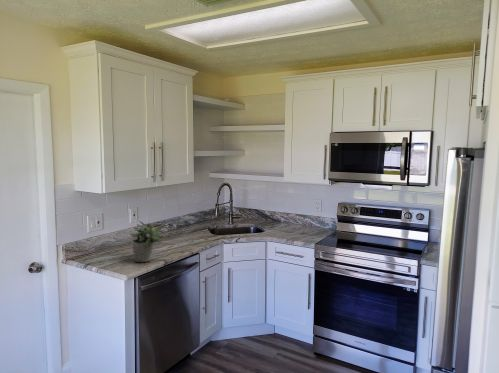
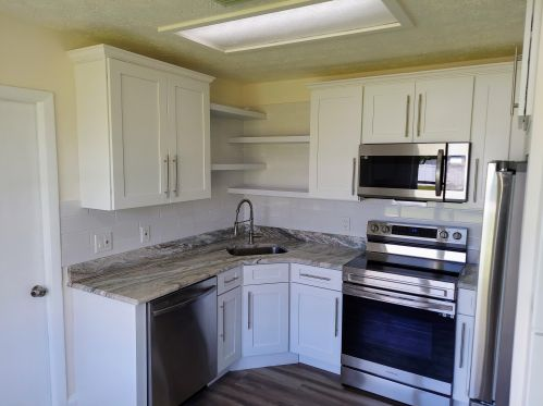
- potted plant (148, 240)
